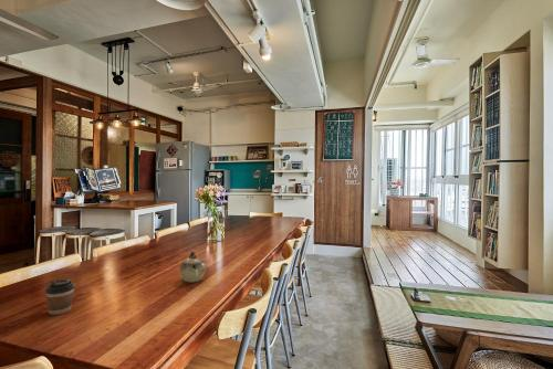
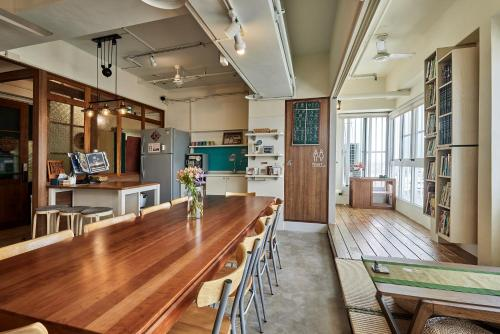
- coffee cup (60, 295)
- teapot (192, 267)
